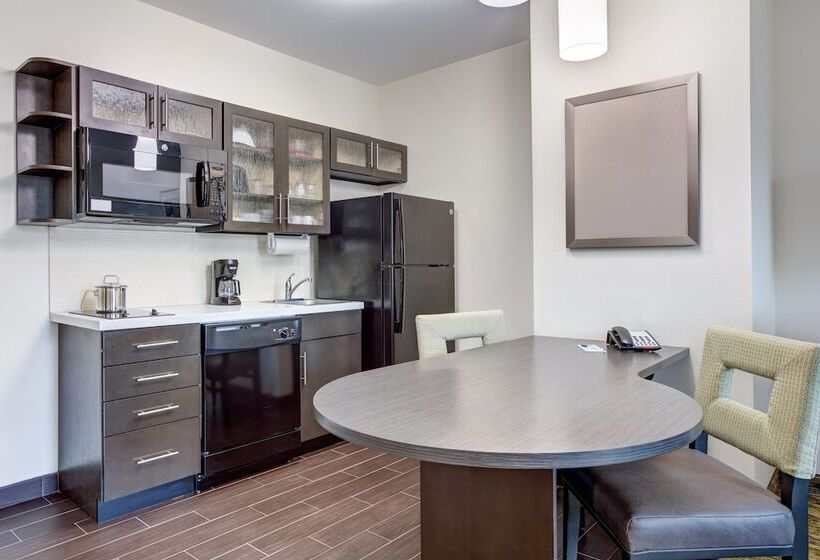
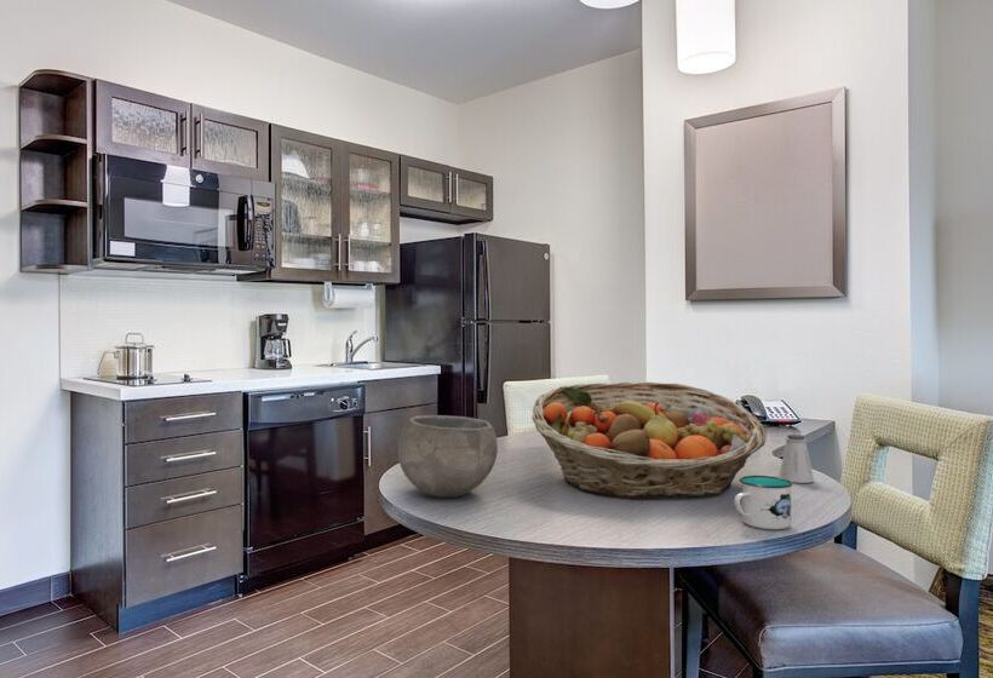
+ saltshaker (796, 456)
+ mug (760, 502)
+ fruit basket (644, 433)
+ bowl (447, 455)
